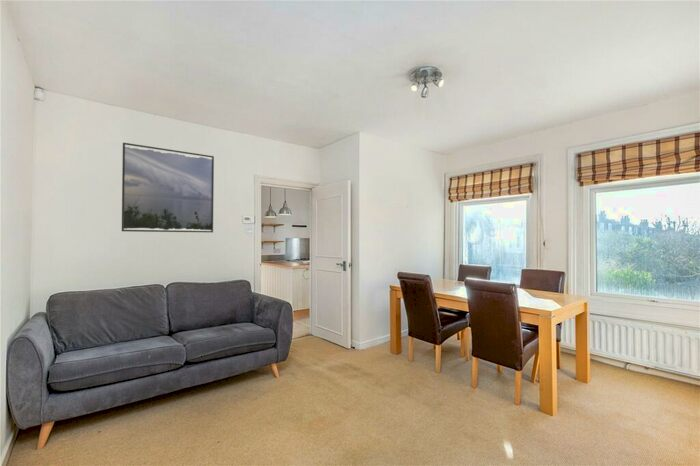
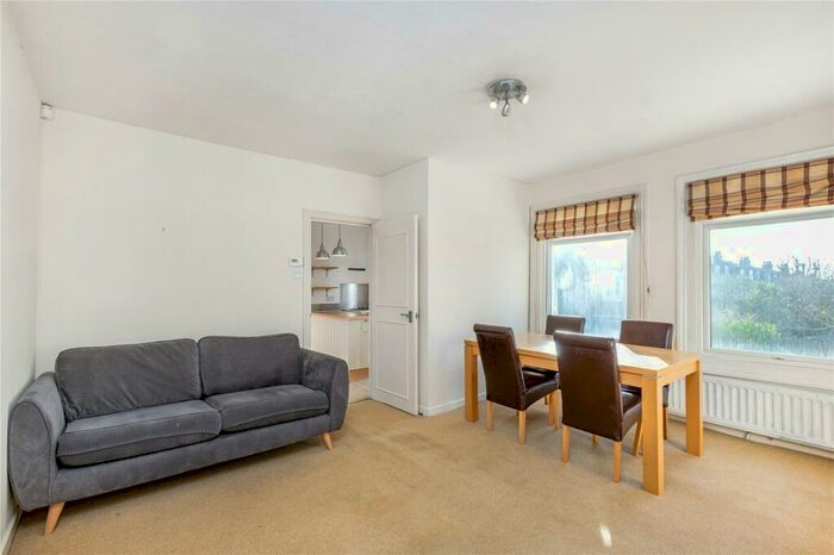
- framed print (171, 190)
